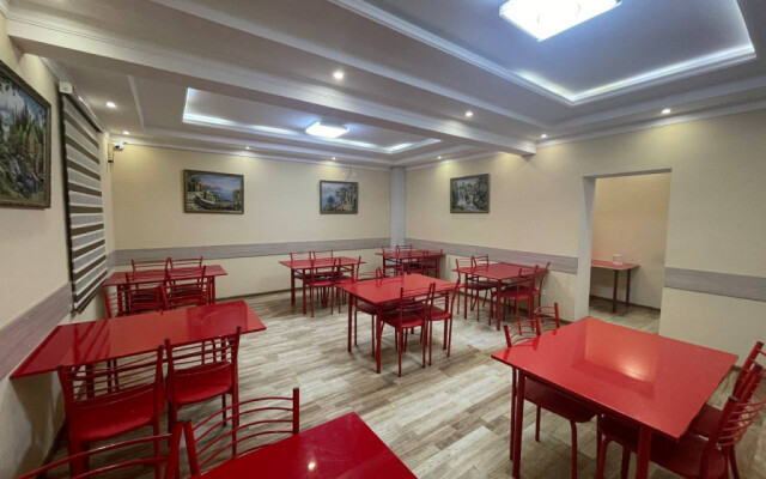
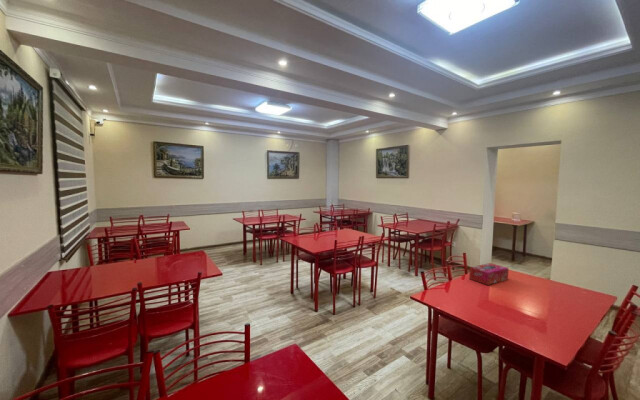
+ tissue box (488, 273)
